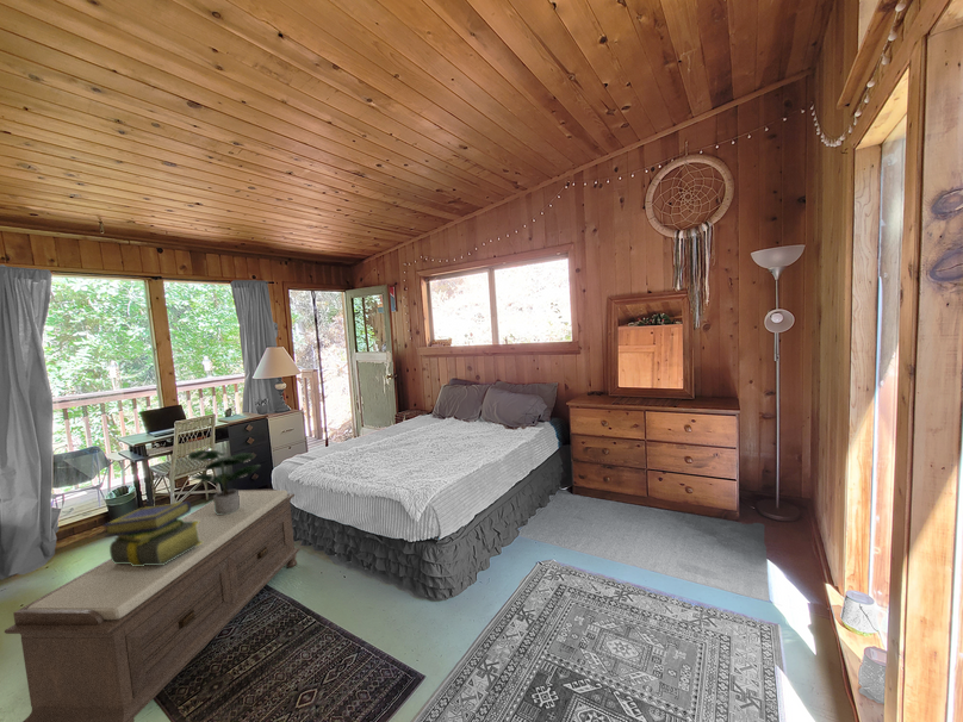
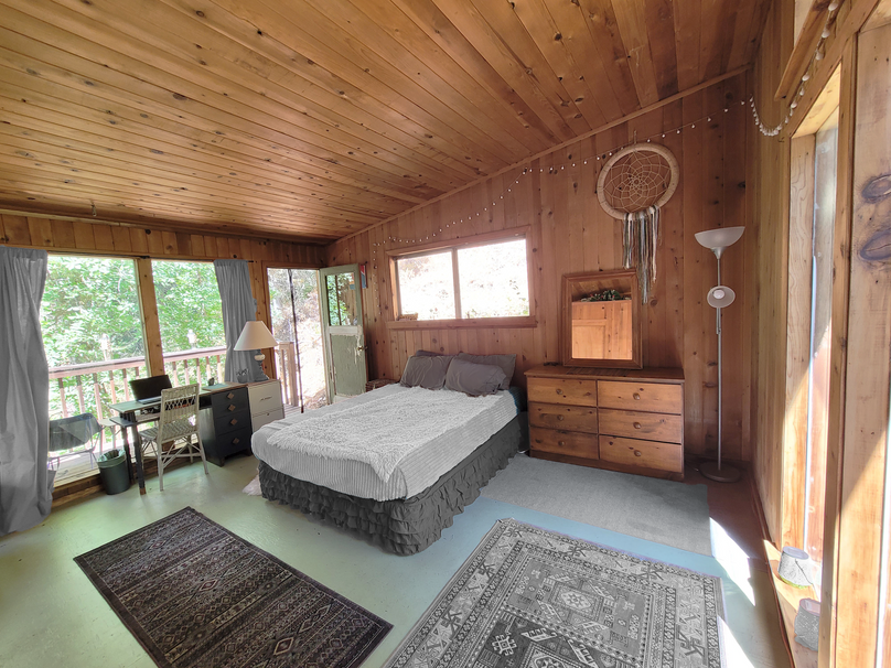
- stack of books (151, 531)
- potted plant (225, 478)
- bench (194, 581)
